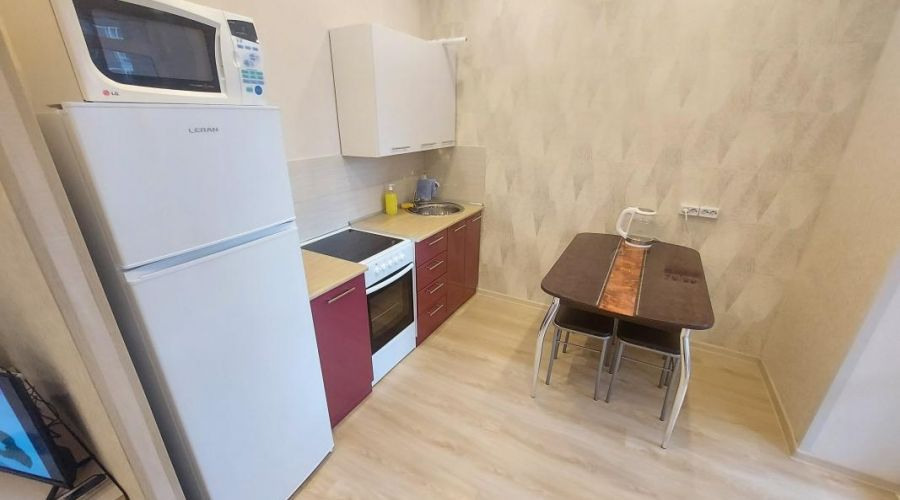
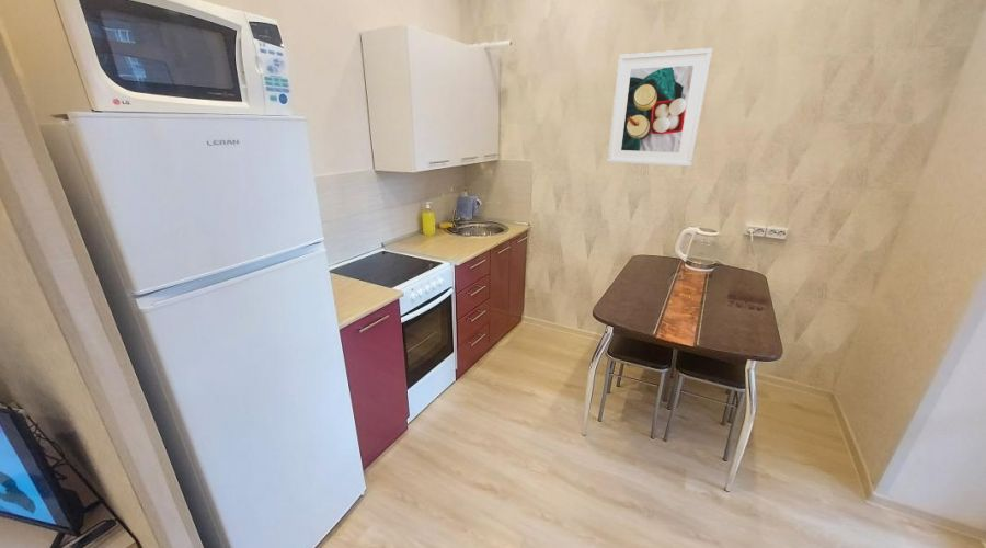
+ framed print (654, 111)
